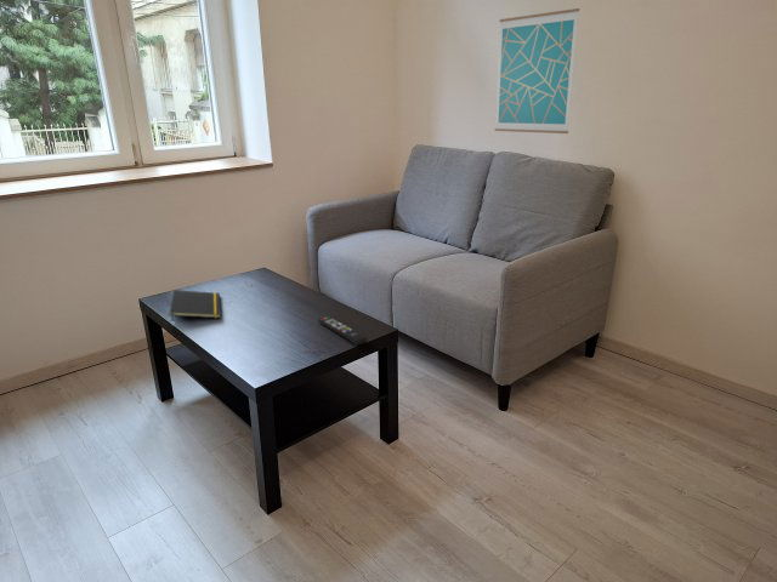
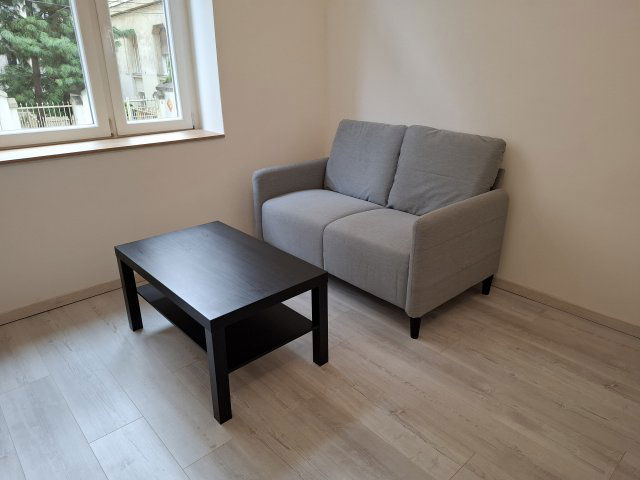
- notepad (195, 303)
- wall art (533, 75)
- remote control (341, 329)
